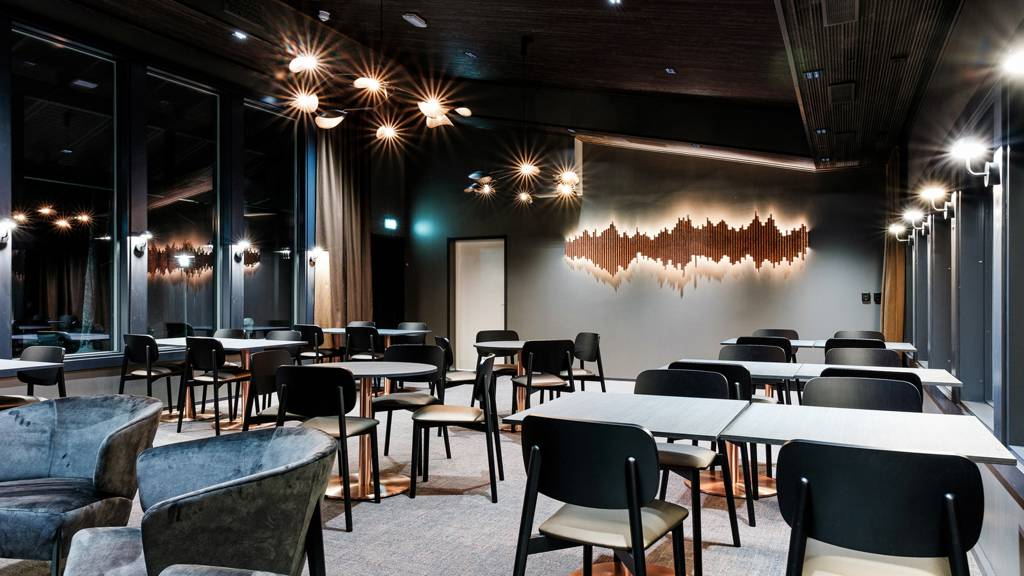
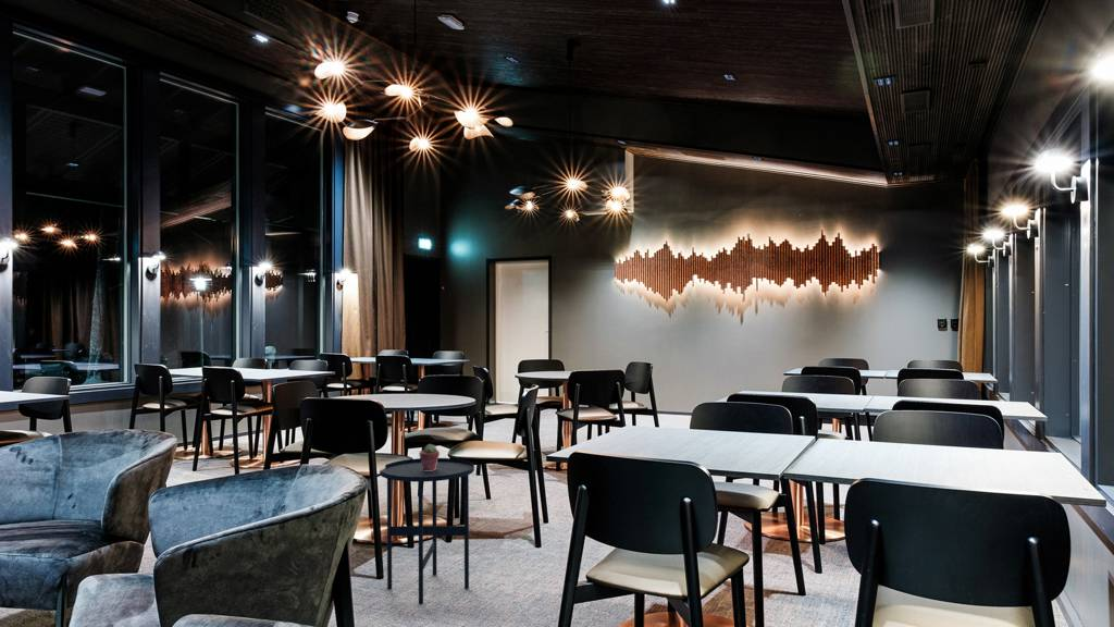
+ side table (428, 527)
+ potted succulent (429, 456)
